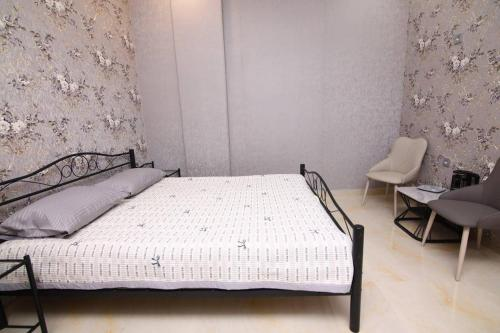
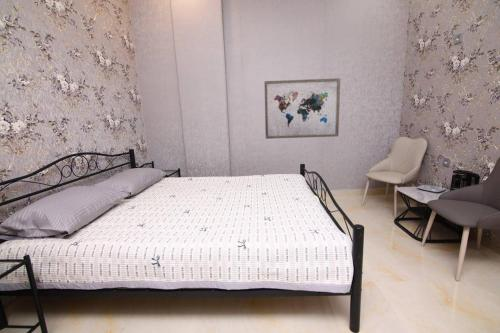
+ wall art (301, 109)
